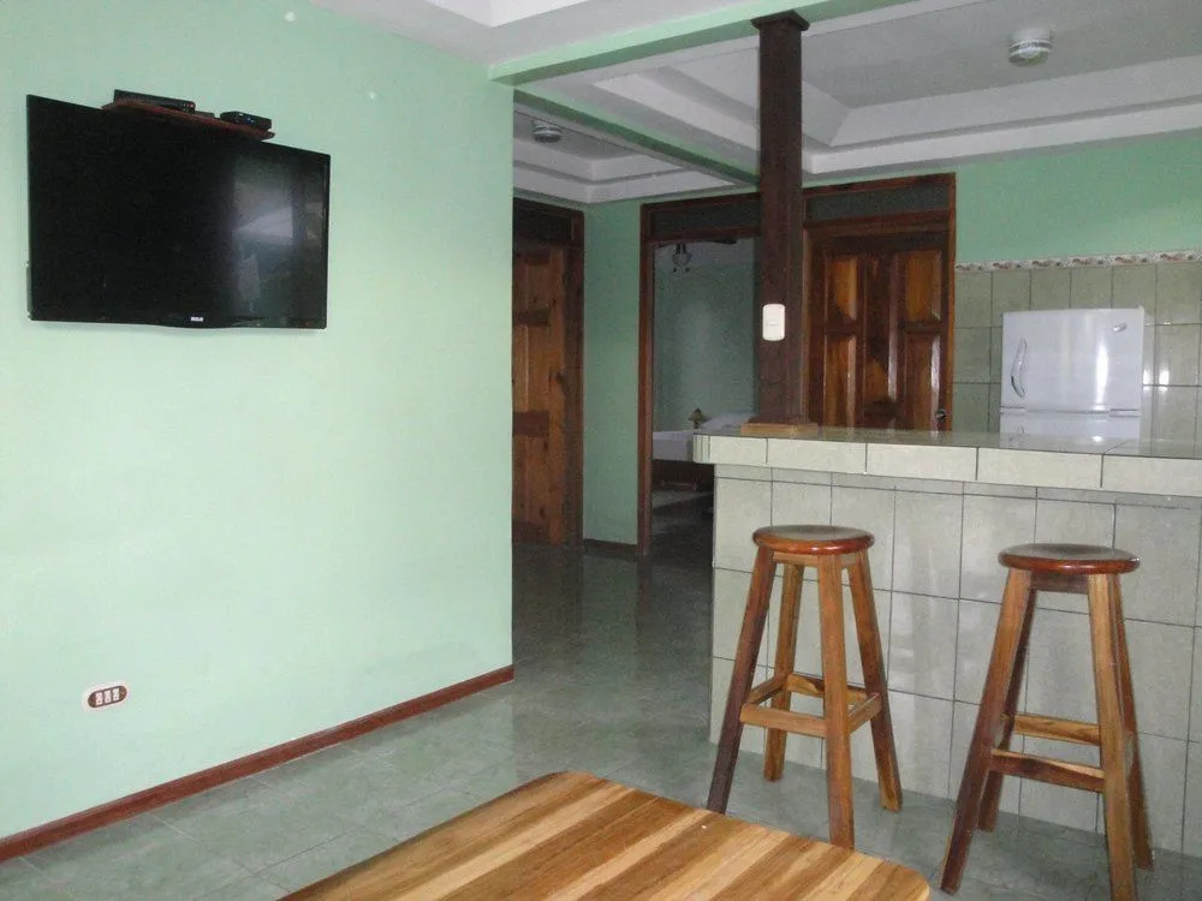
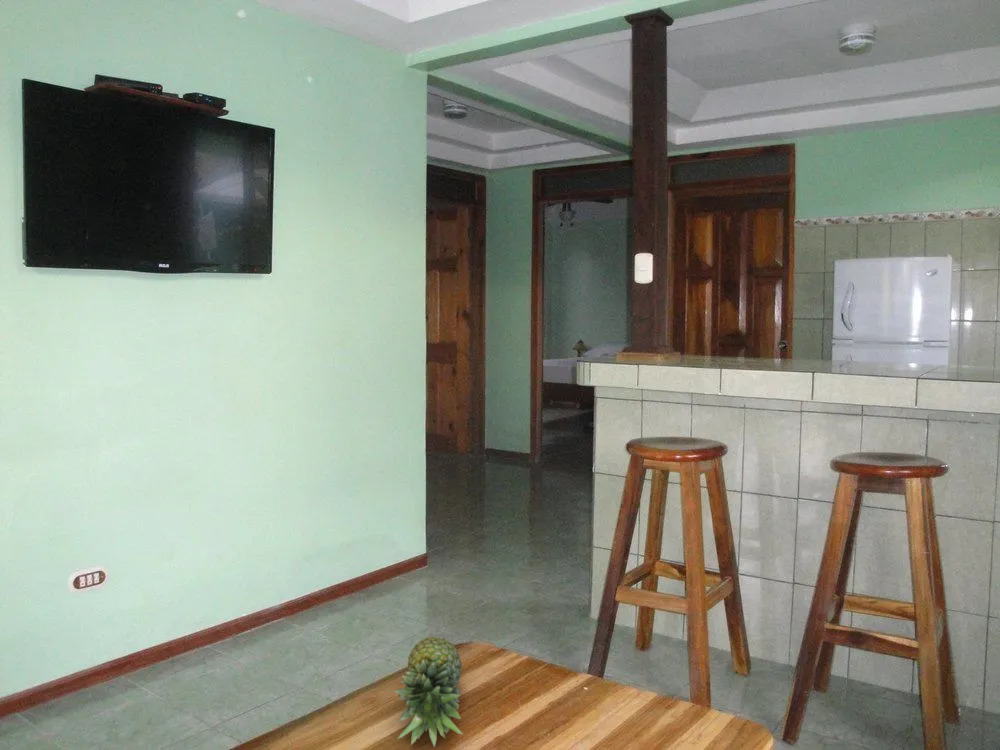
+ fruit (429, 683)
